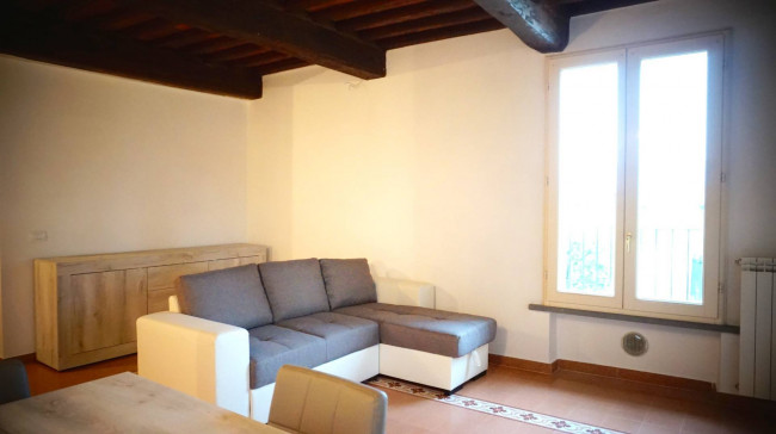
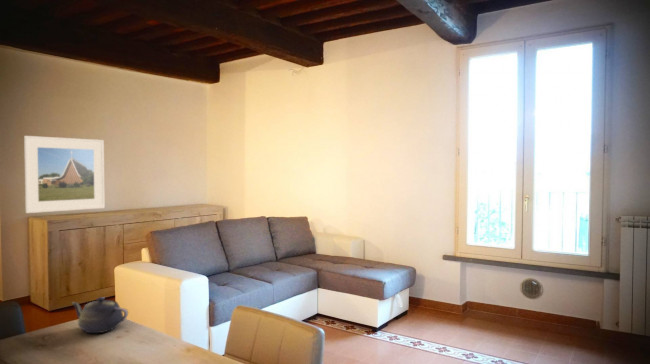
+ teapot (99, 313)
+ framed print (67, 174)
